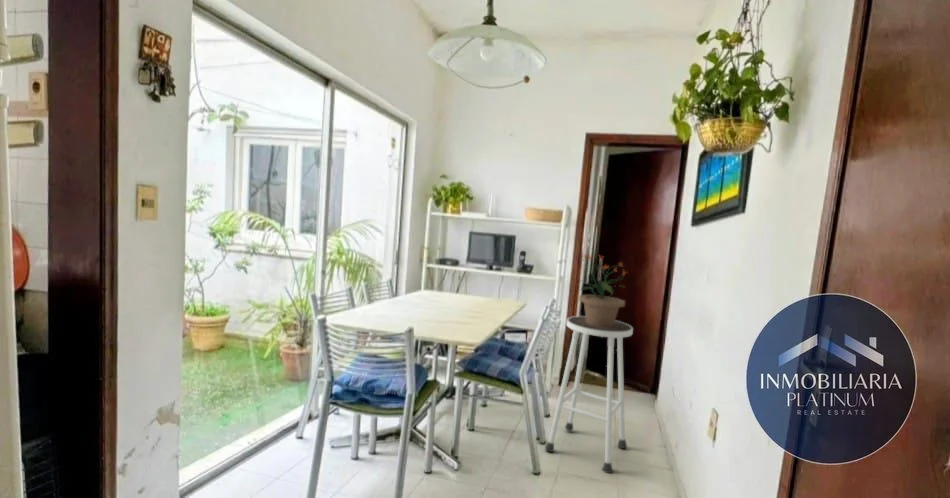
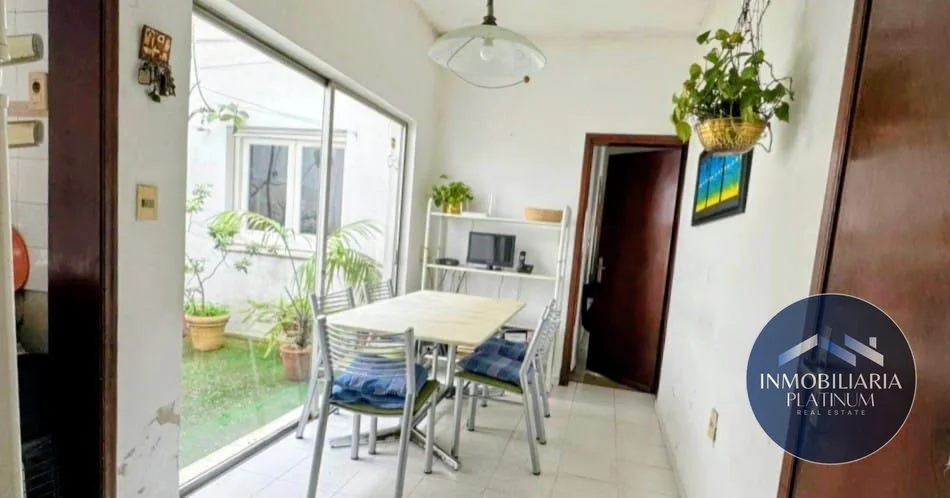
- stool (589, 393)
- potted plant (600, 288)
